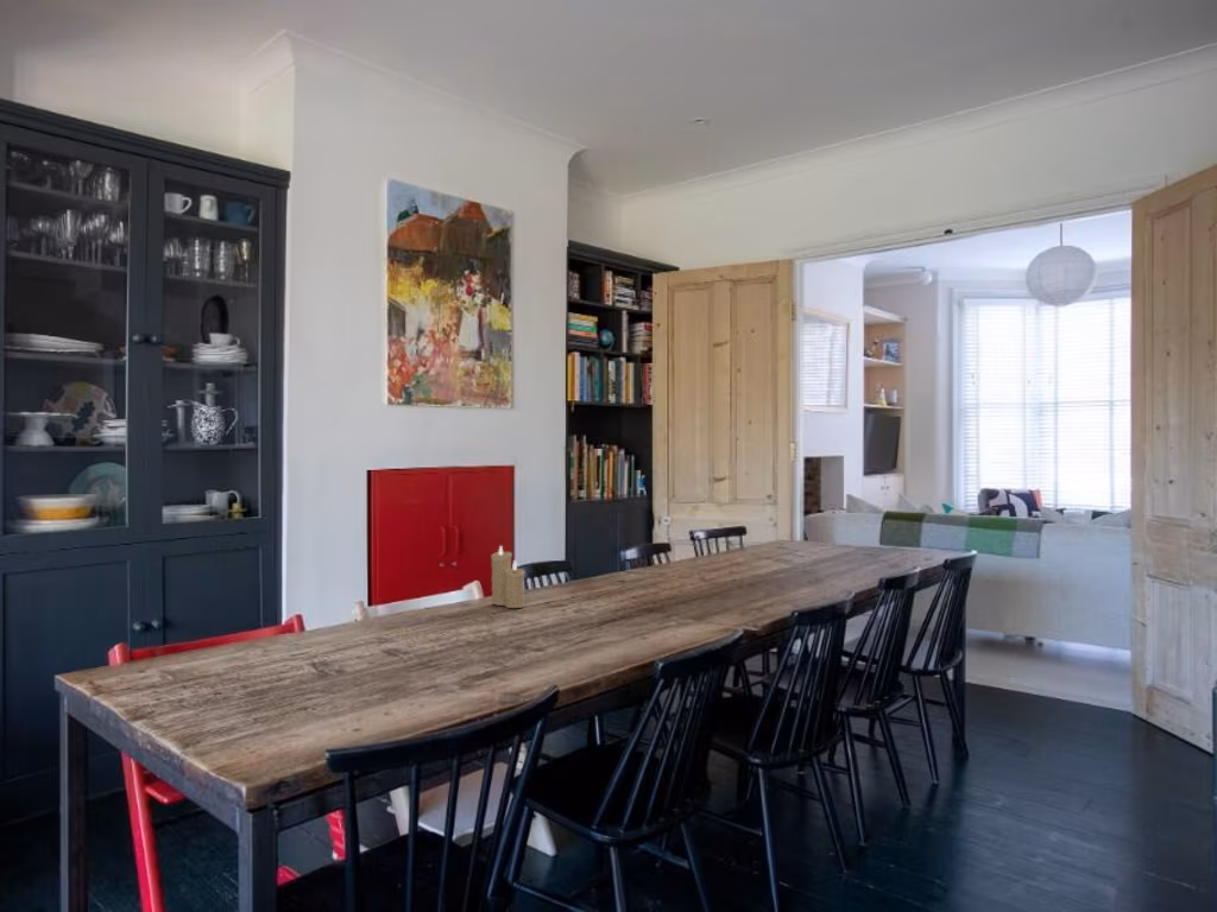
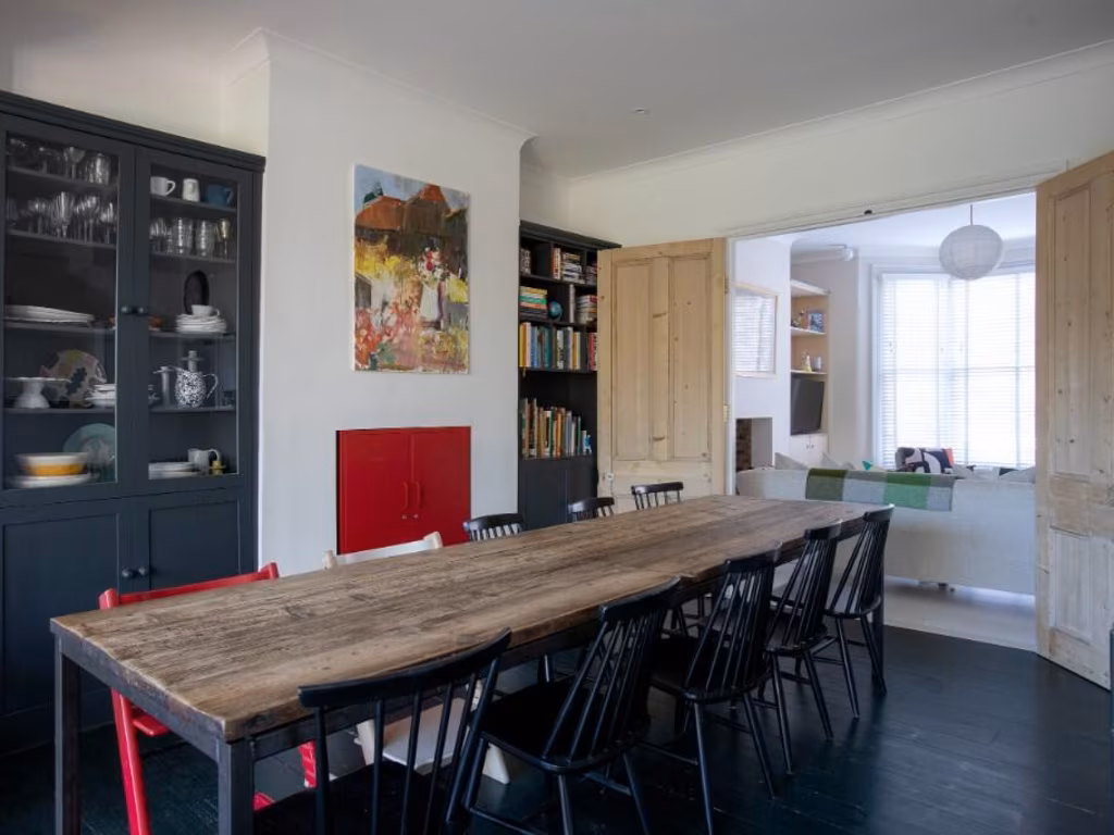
- candle (507, 575)
